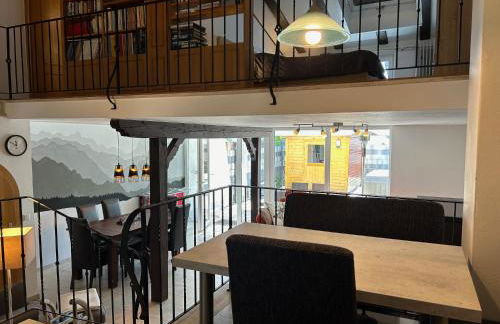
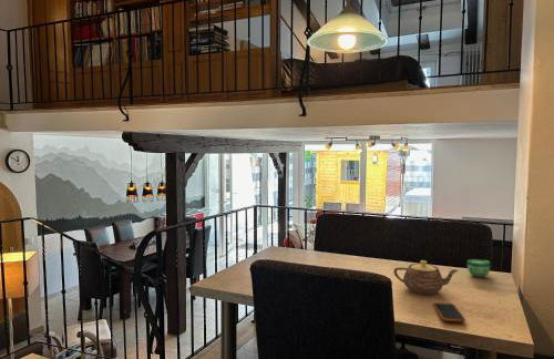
+ smartphone (448, 311)
+ cup (479, 267)
+ teapot (424, 275)
